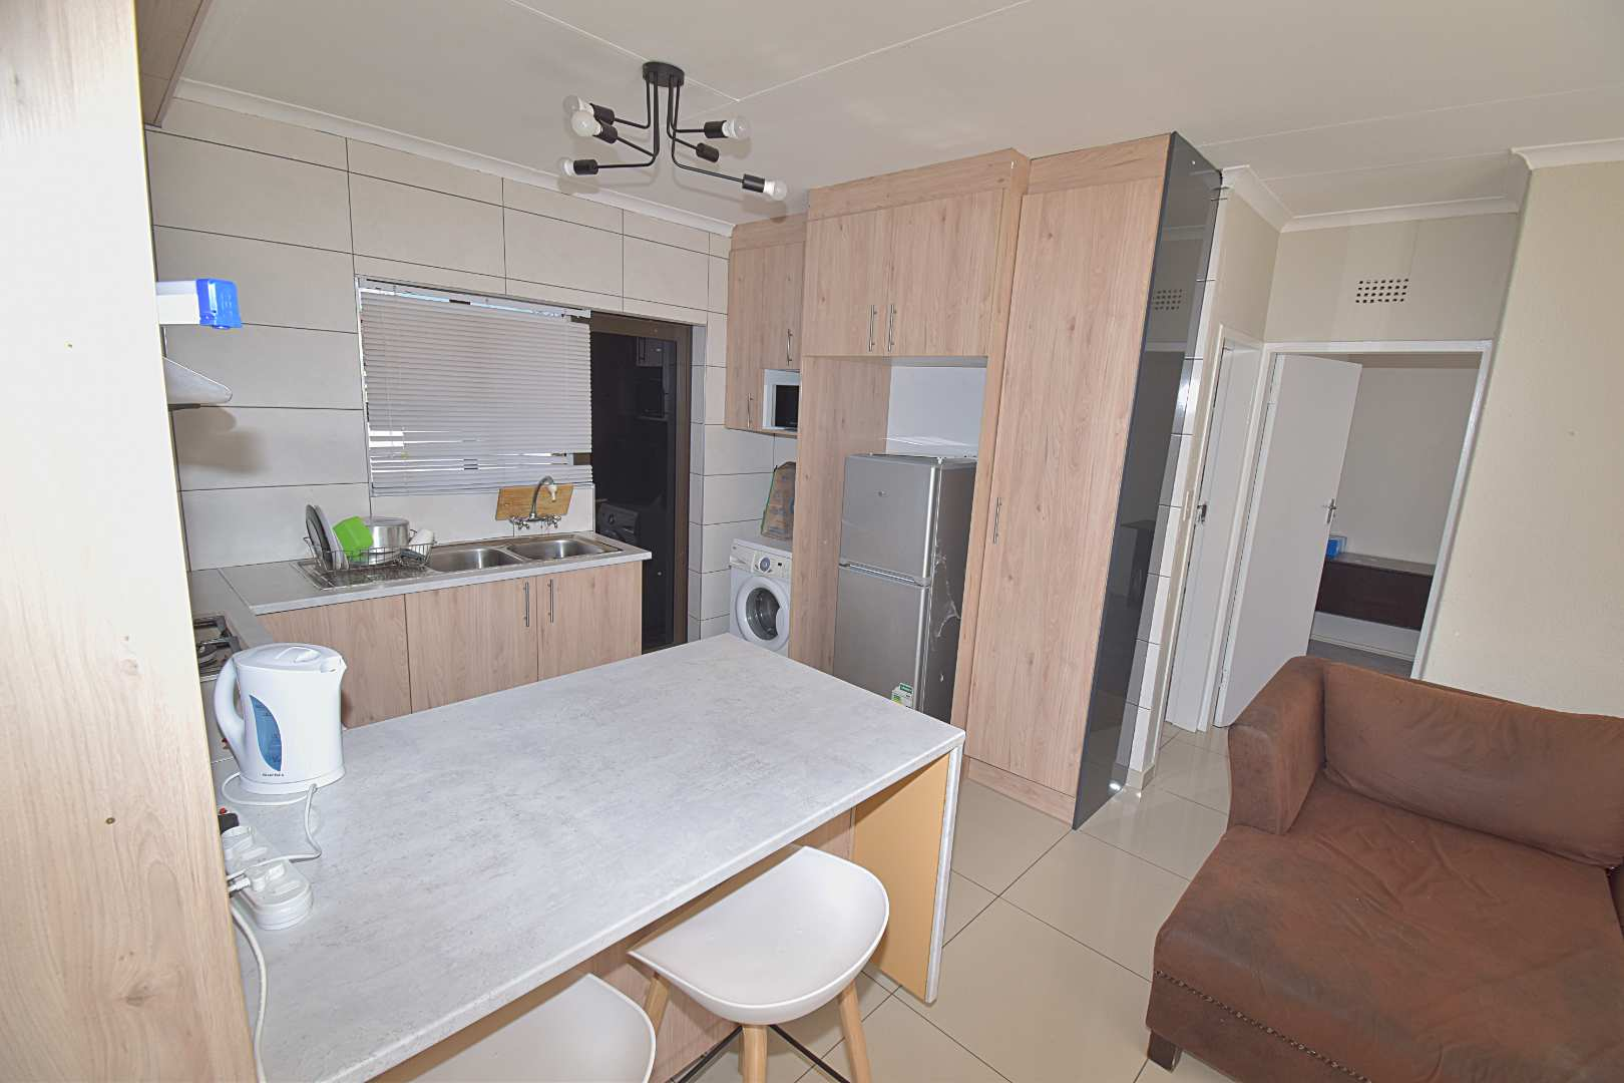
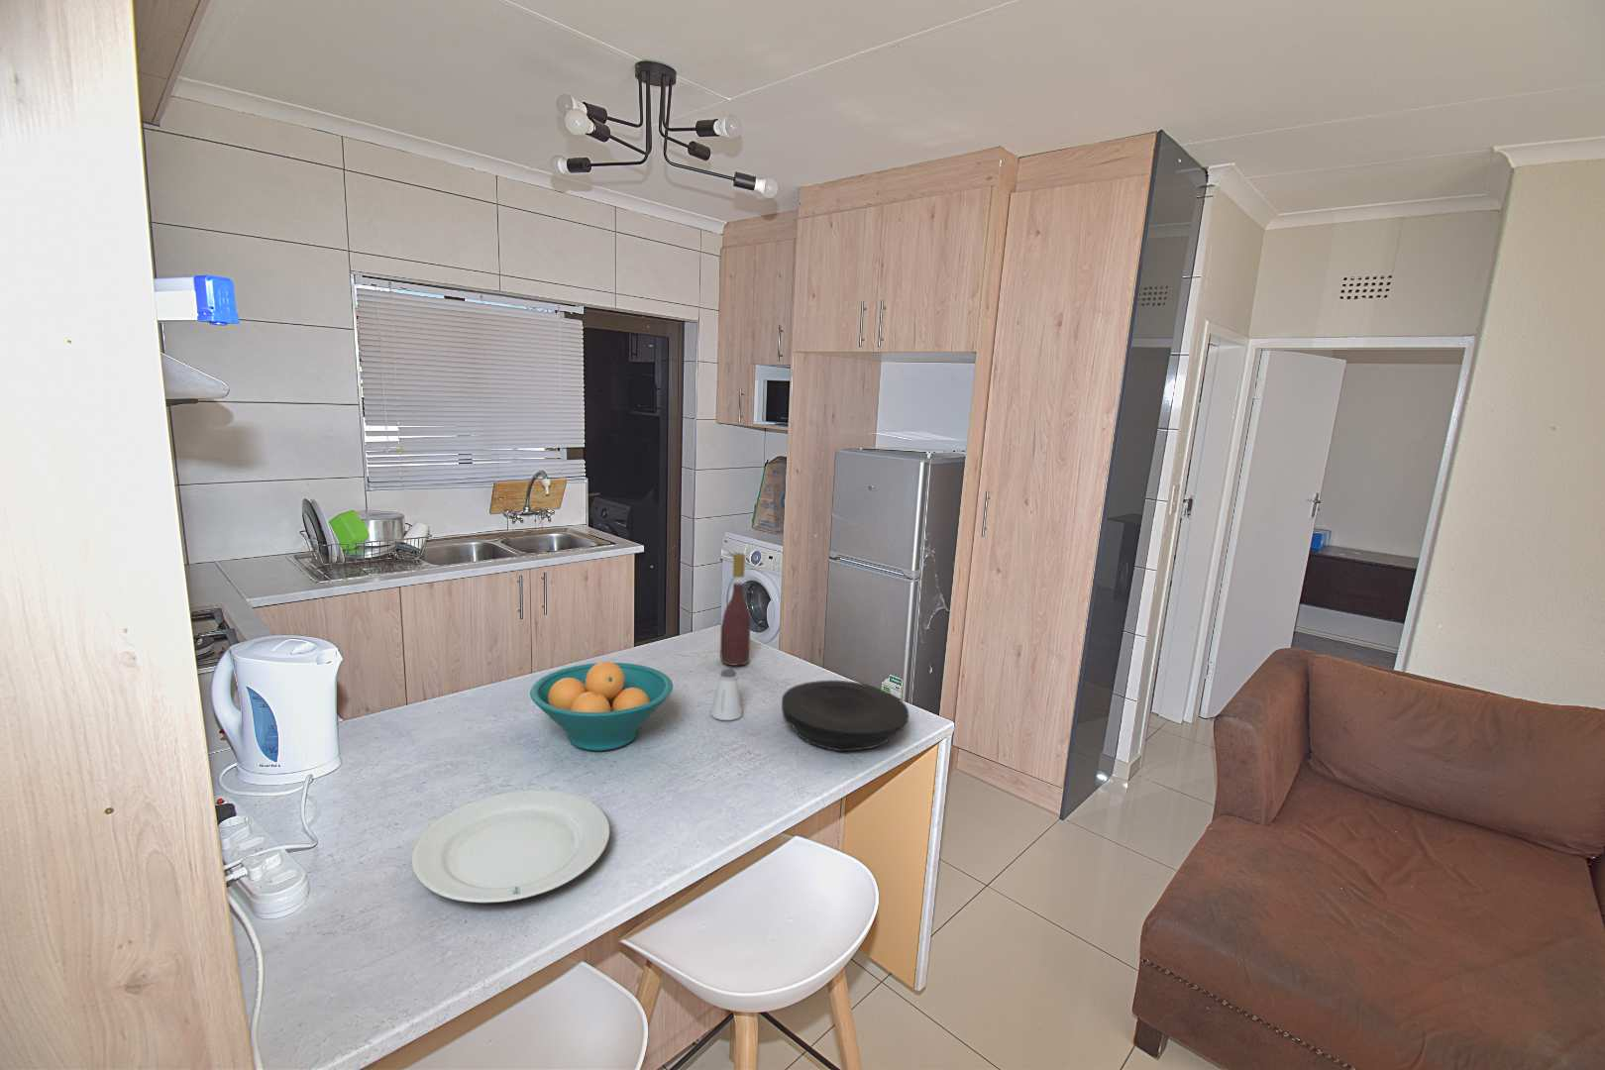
+ chinaware (515, 845)
+ wine bottle (736, 609)
+ saltshaker (727, 693)
+ plate (843, 718)
+ fruit bowl (602, 700)
